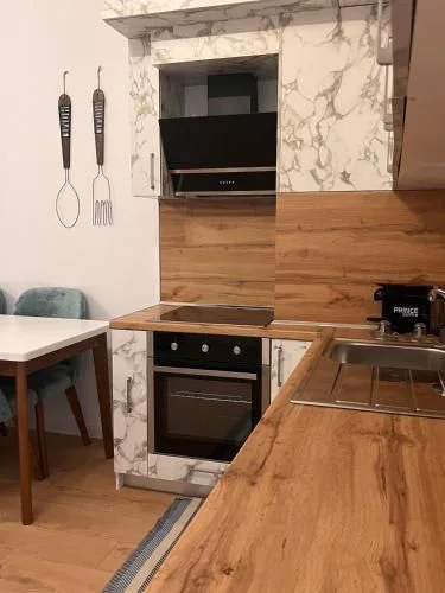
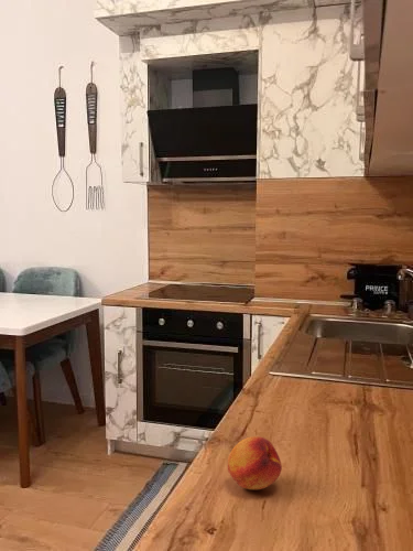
+ fruit (252, 462)
